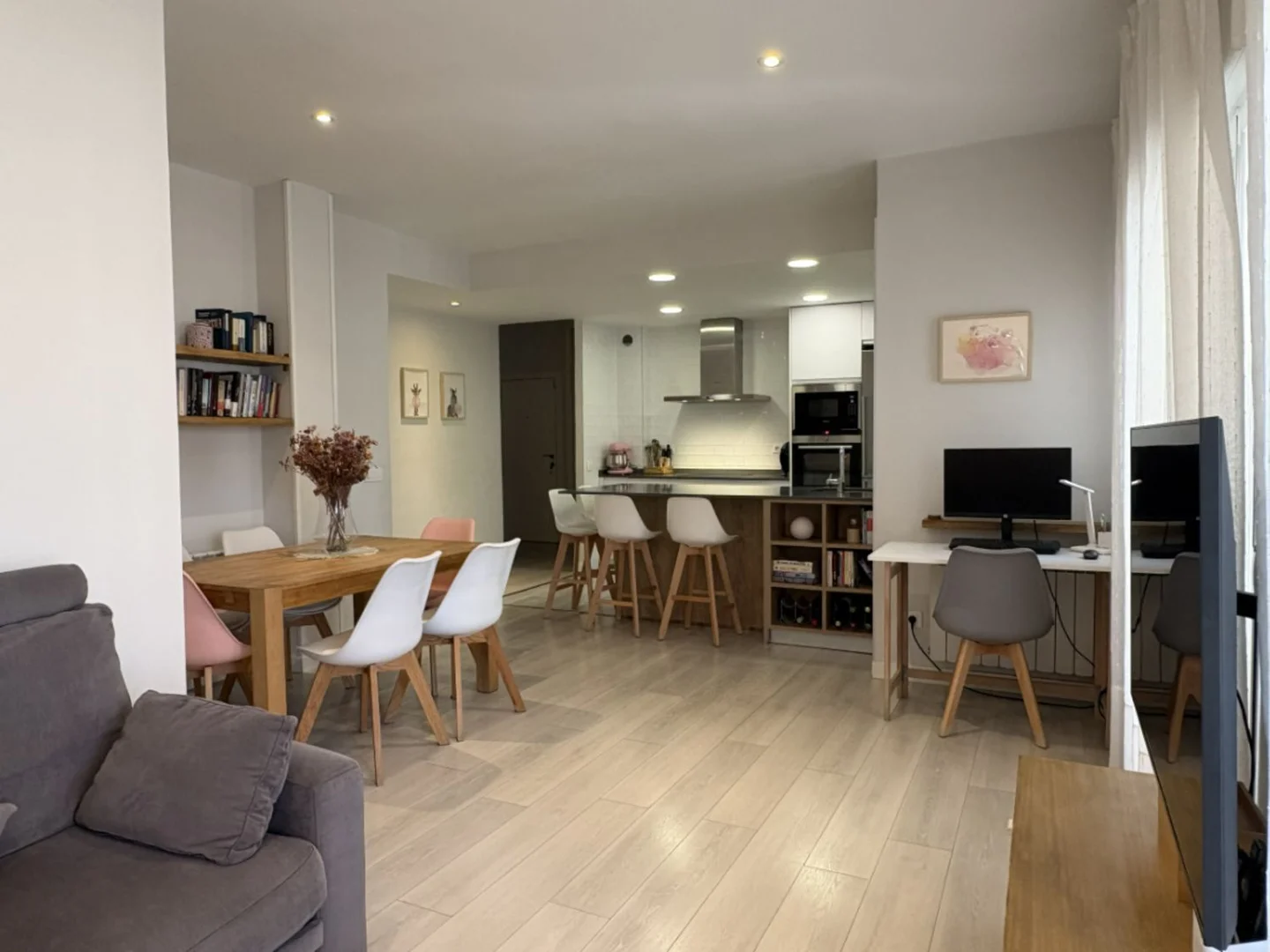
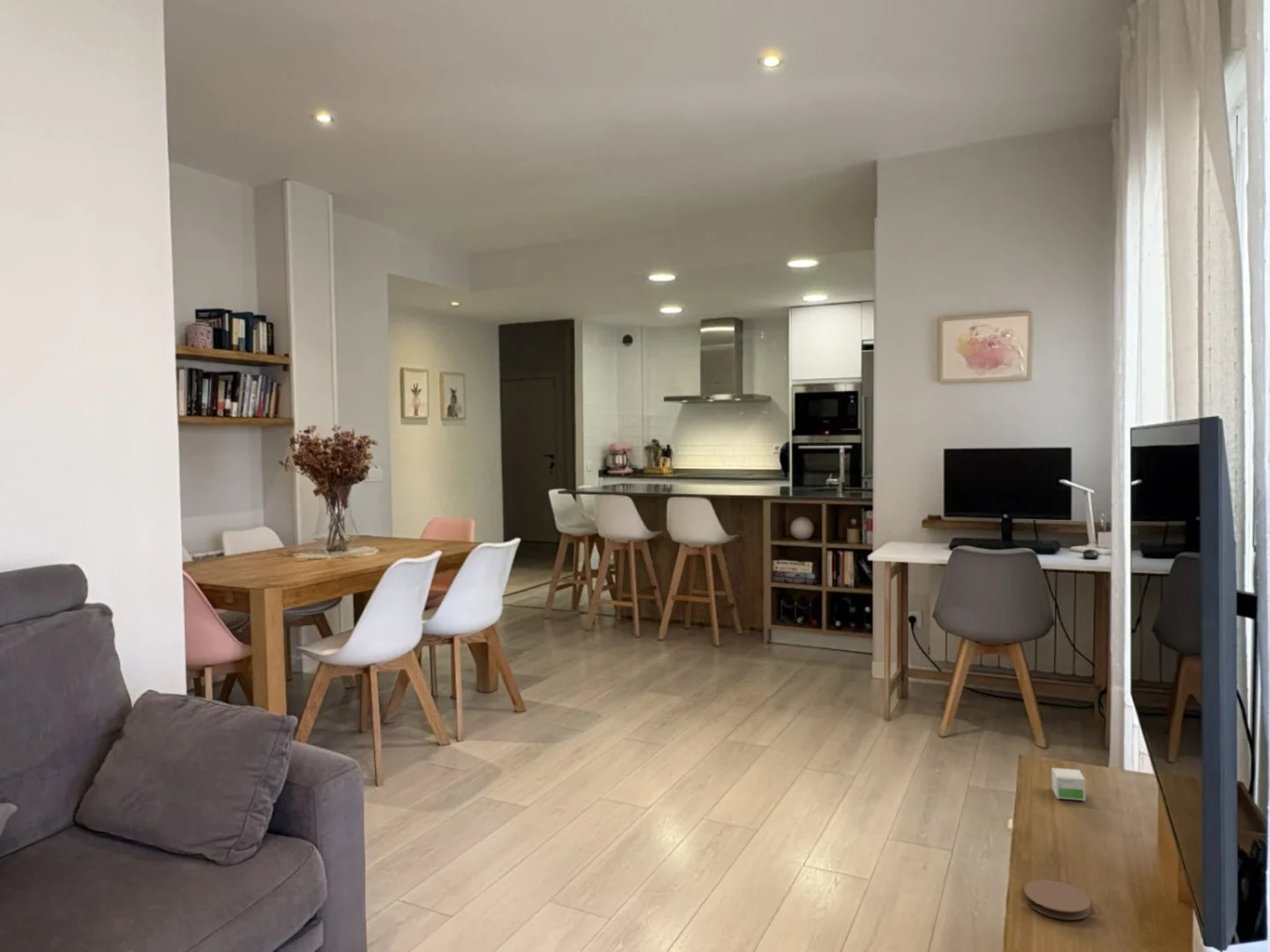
+ coaster (1057, 899)
+ small box (1068, 784)
